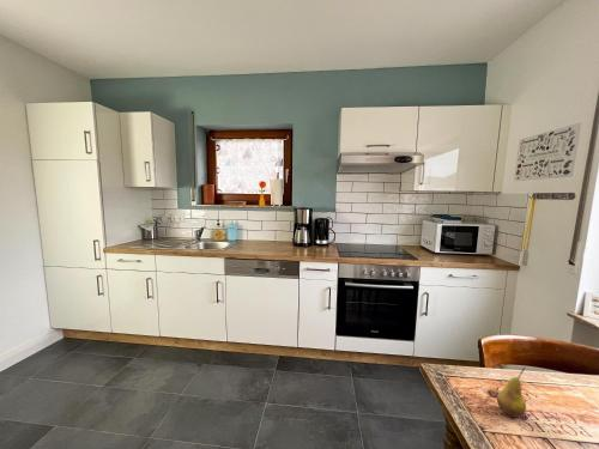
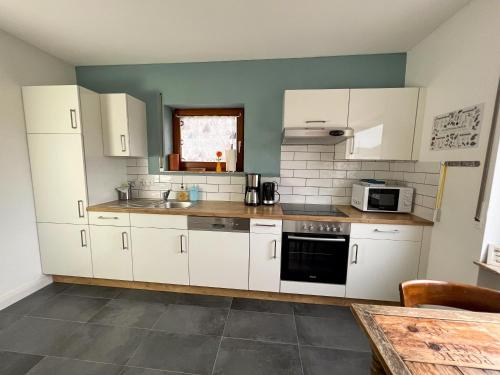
- fruit (512, 390)
